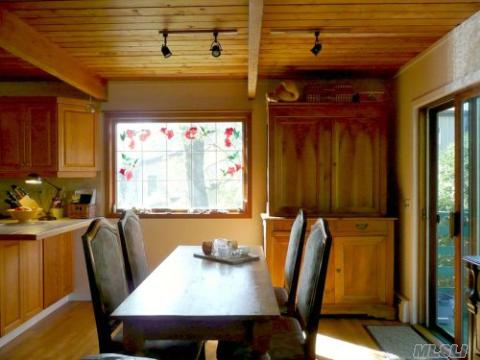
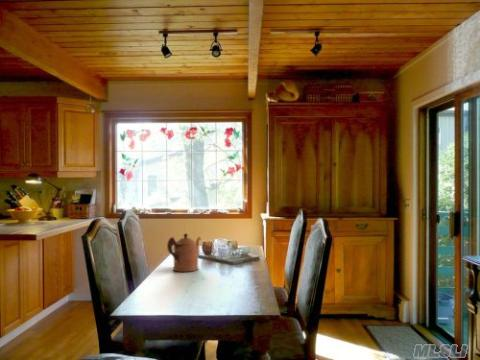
+ coffeepot (185, 251)
